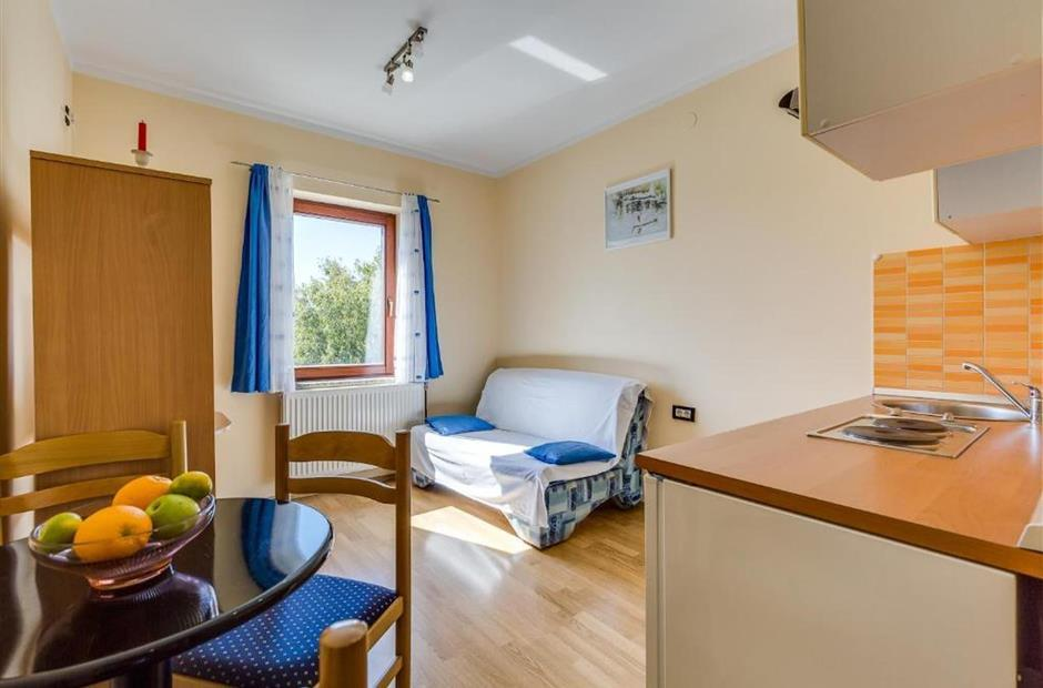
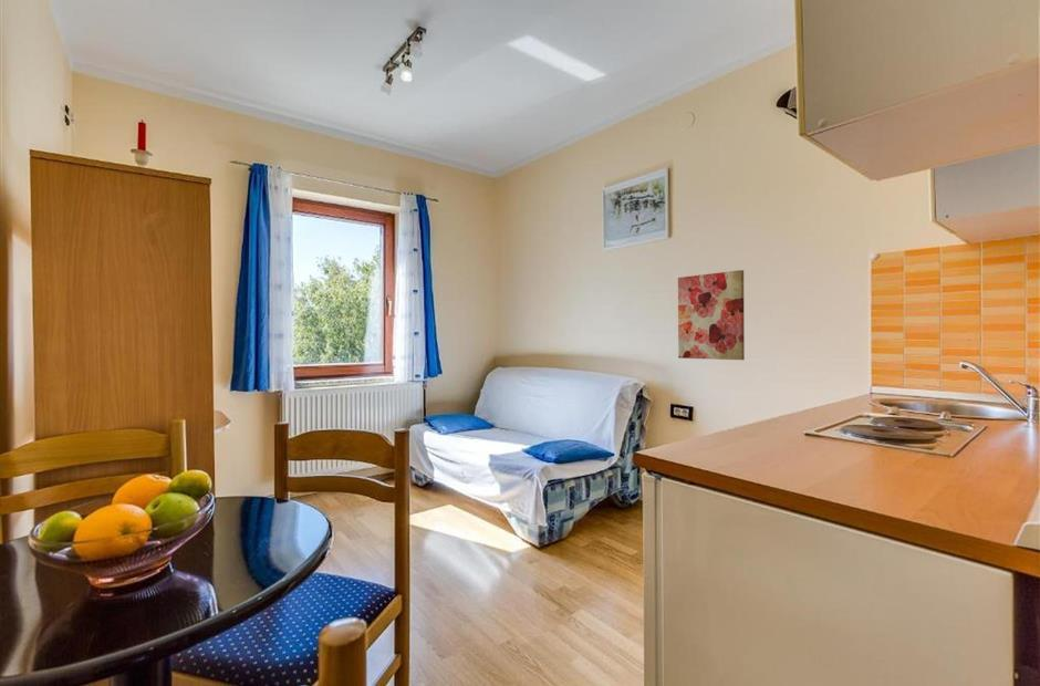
+ wall art (709, 316)
